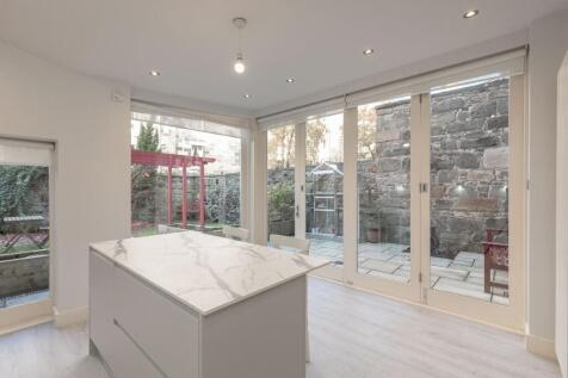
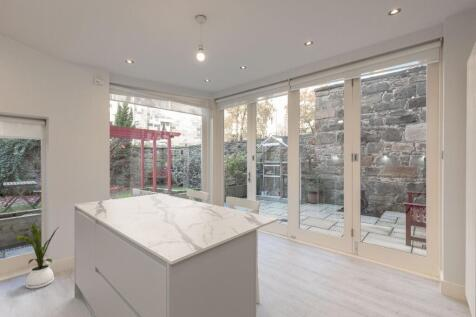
+ house plant (38, 251)
